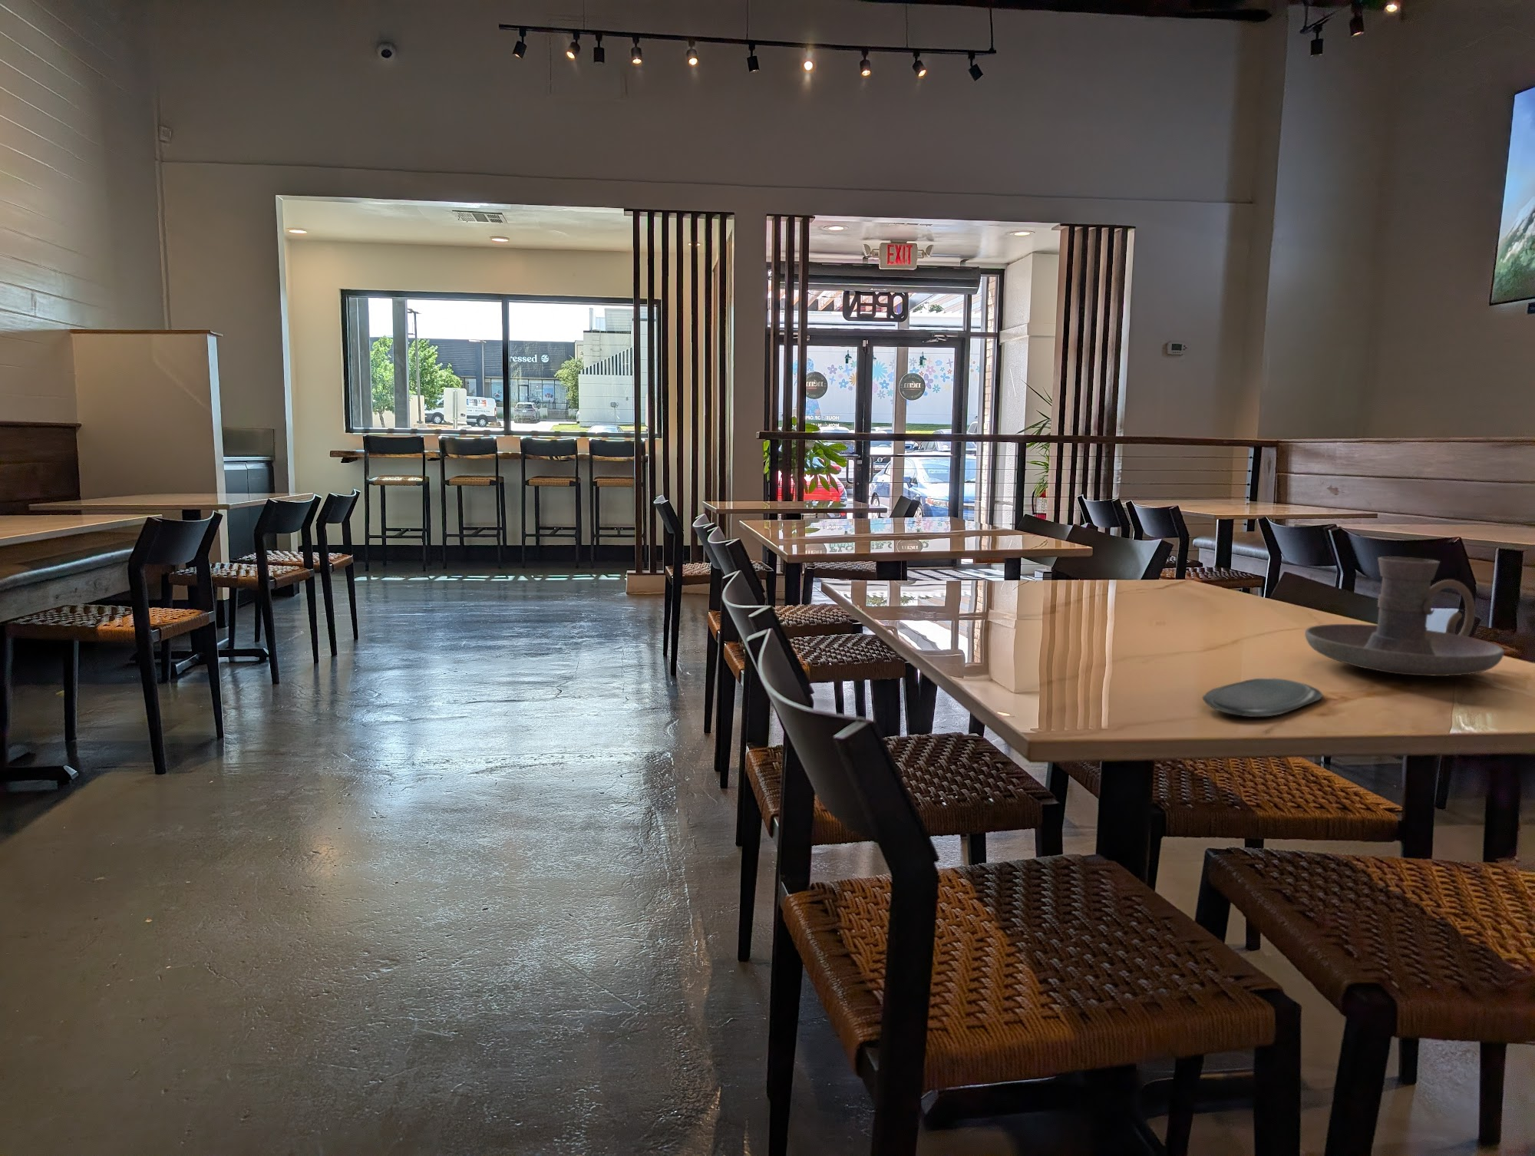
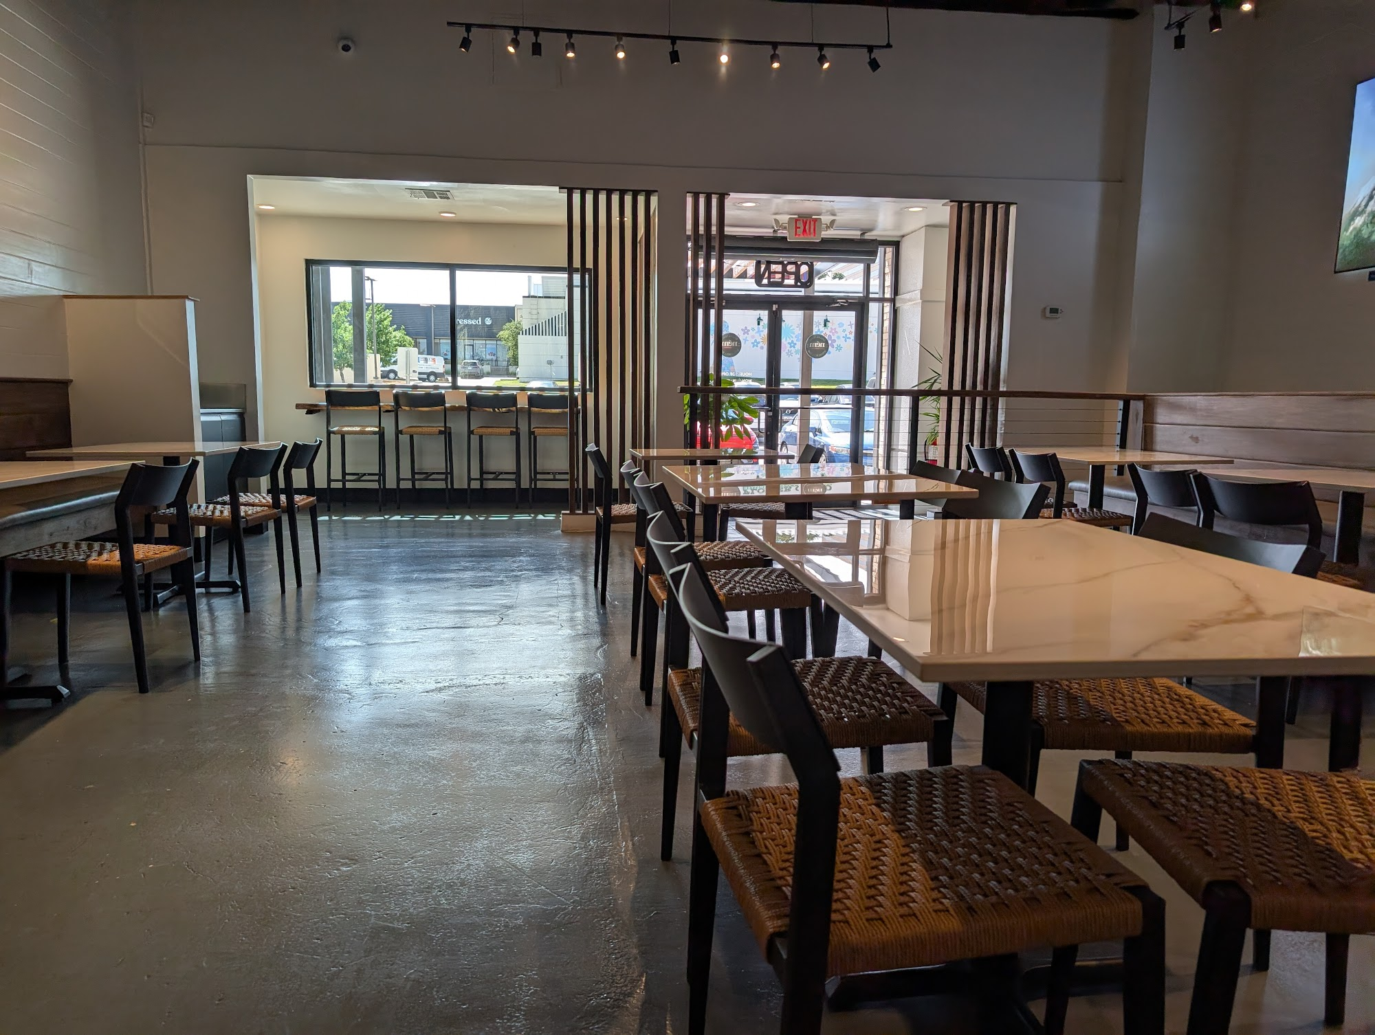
- candle holder (1414, 612)
- oval tray (1263, 696)
